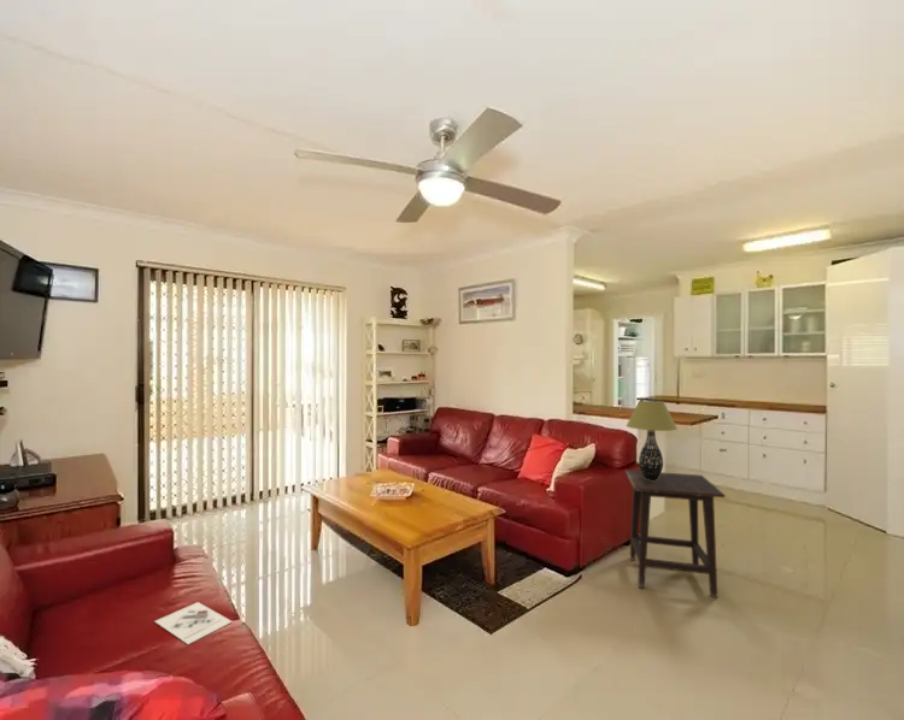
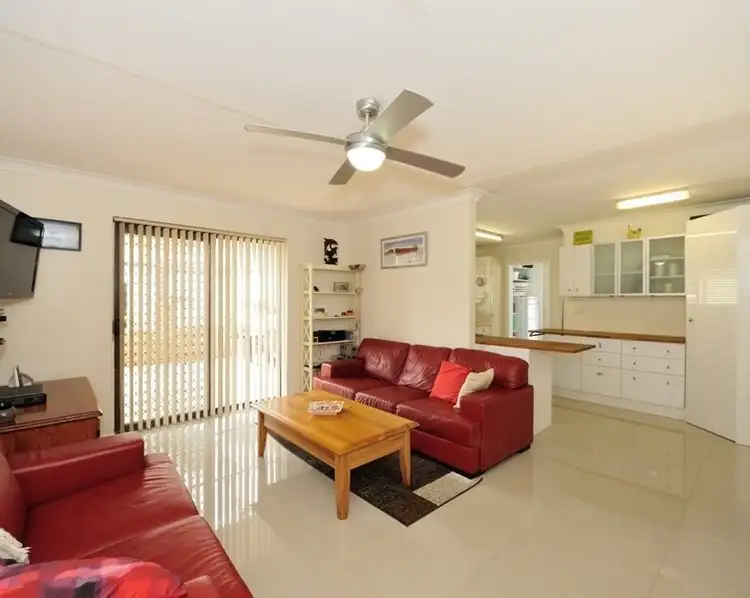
- table lamp (651, 439)
- architectural model (193, 618)
- side table (669, 538)
